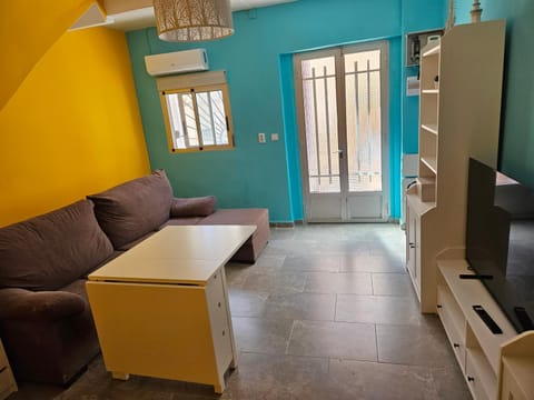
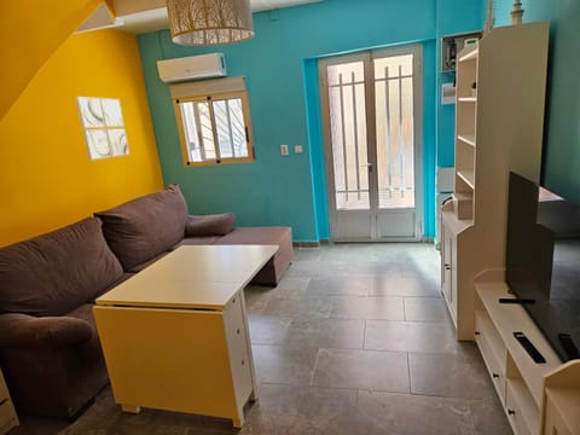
+ wall art (104, 129)
